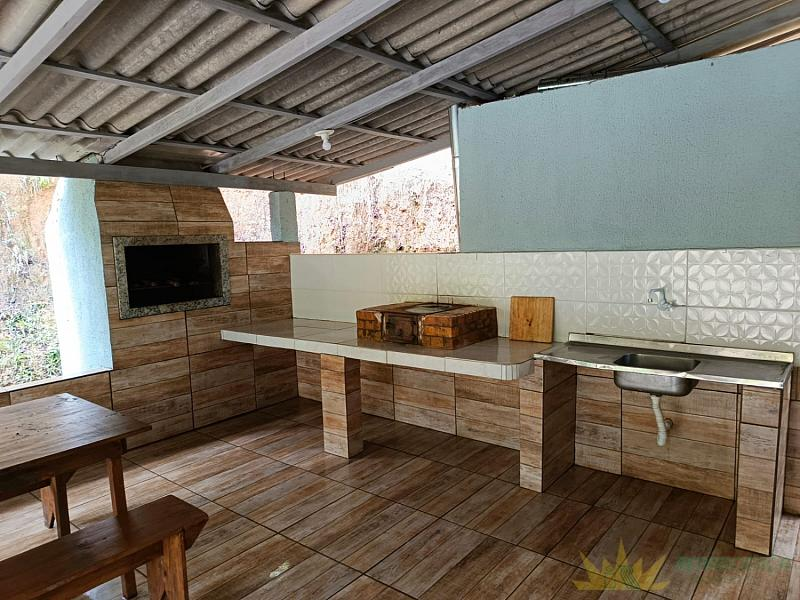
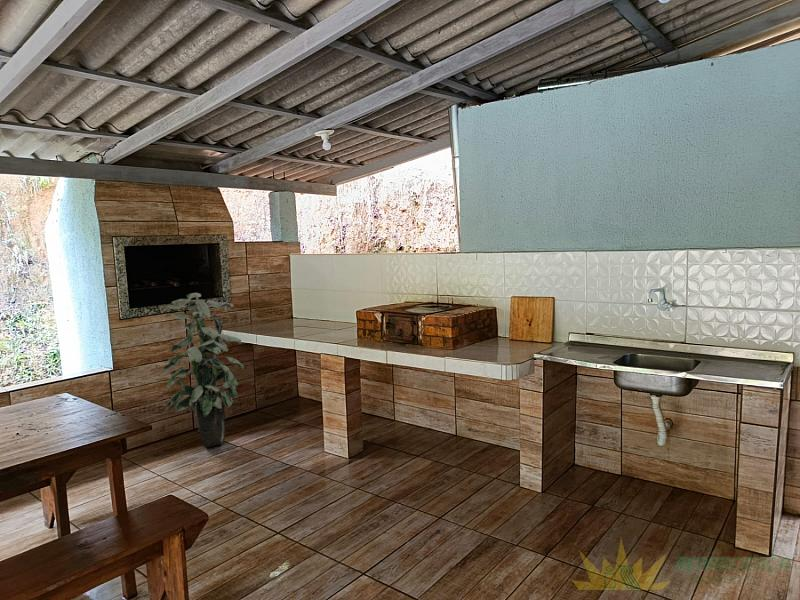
+ indoor plant (202, 368)
